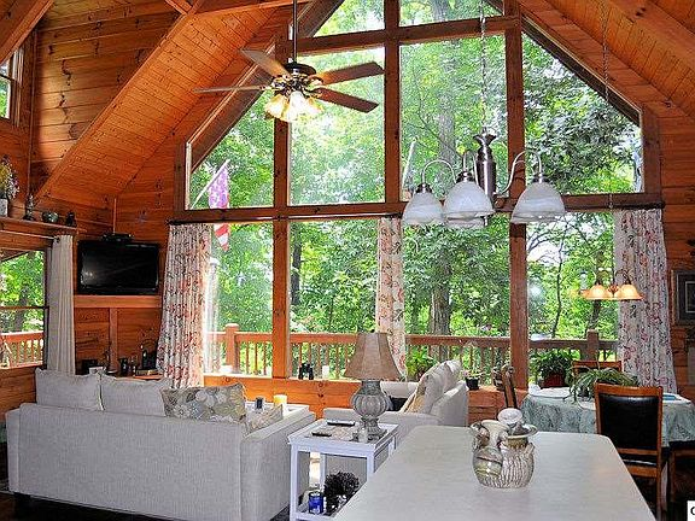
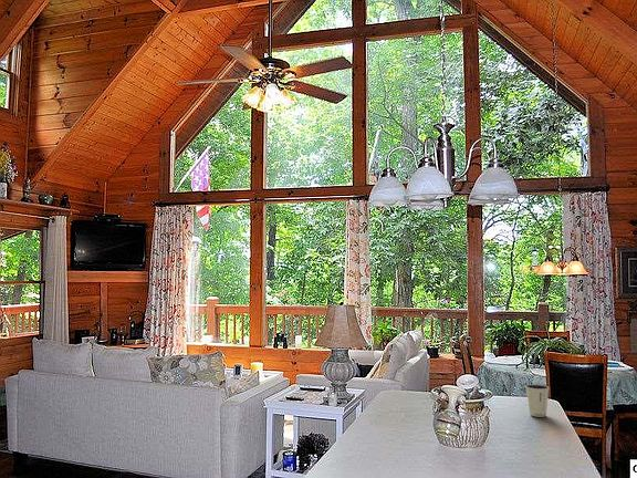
+ dixie cup (537, 401)
